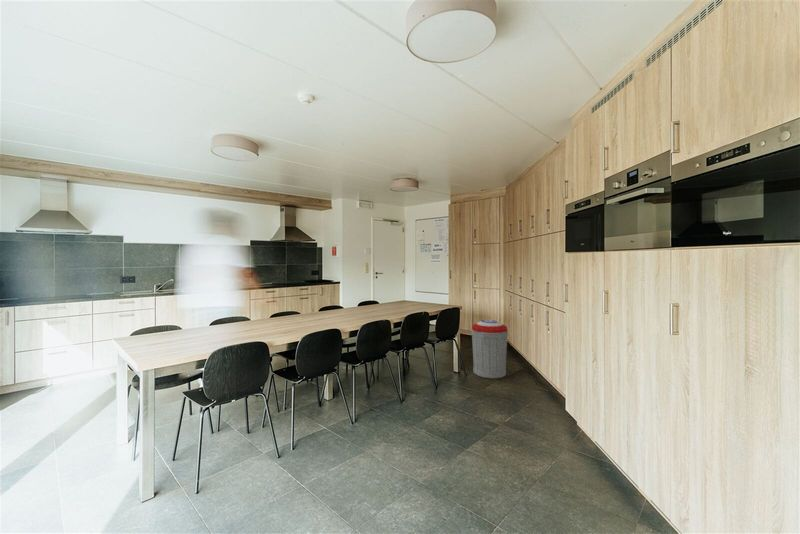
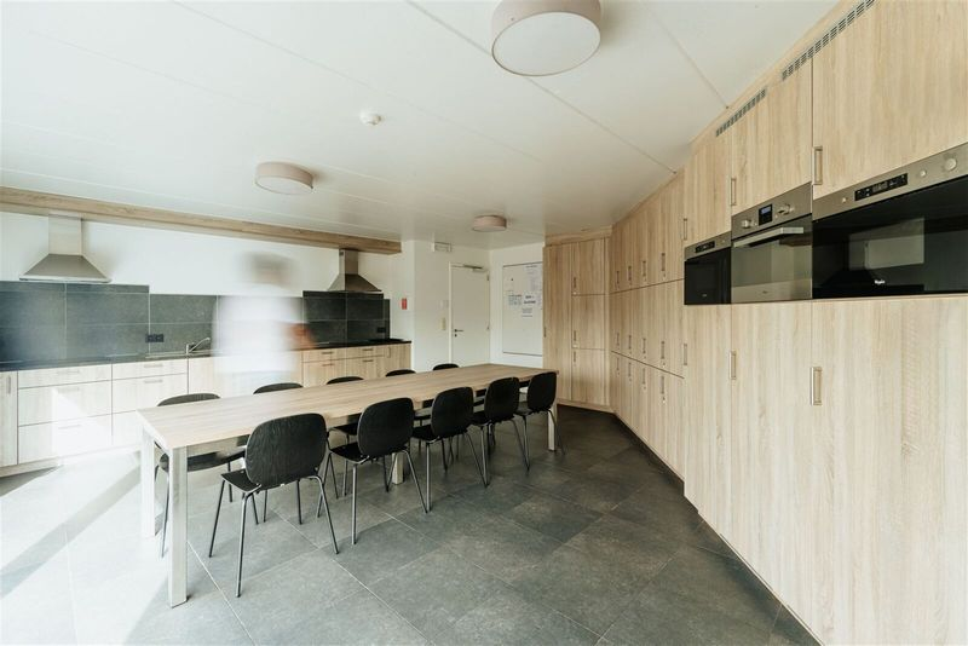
- trash can (489, 347)
